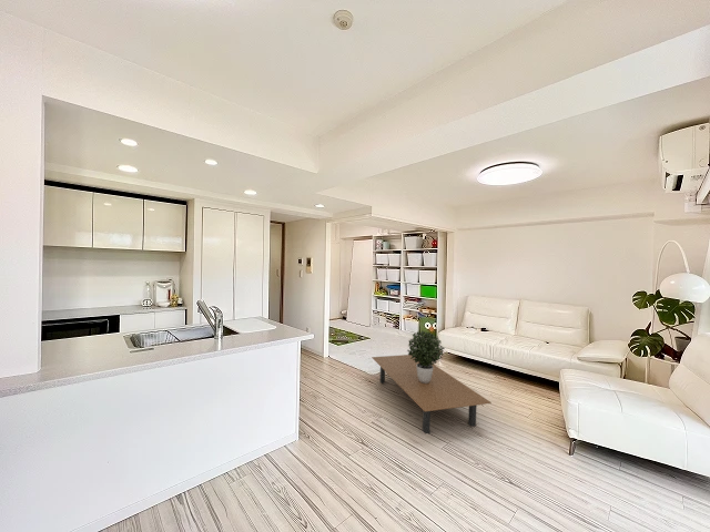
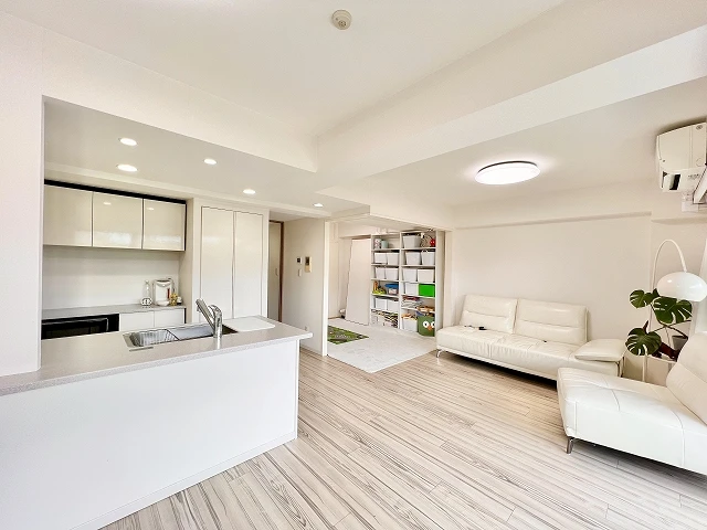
- potted plant (424, 356)
- coffee table (419, 388)
